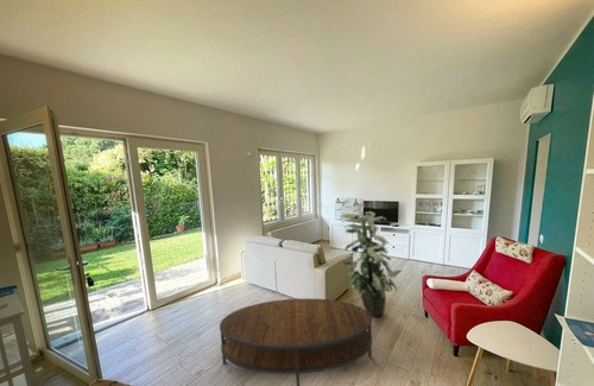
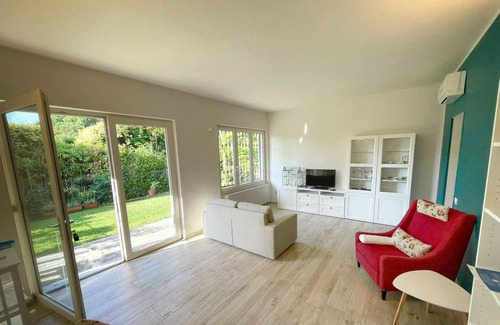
- coffee table (296, 338)
- indoor plant (367, 261)
